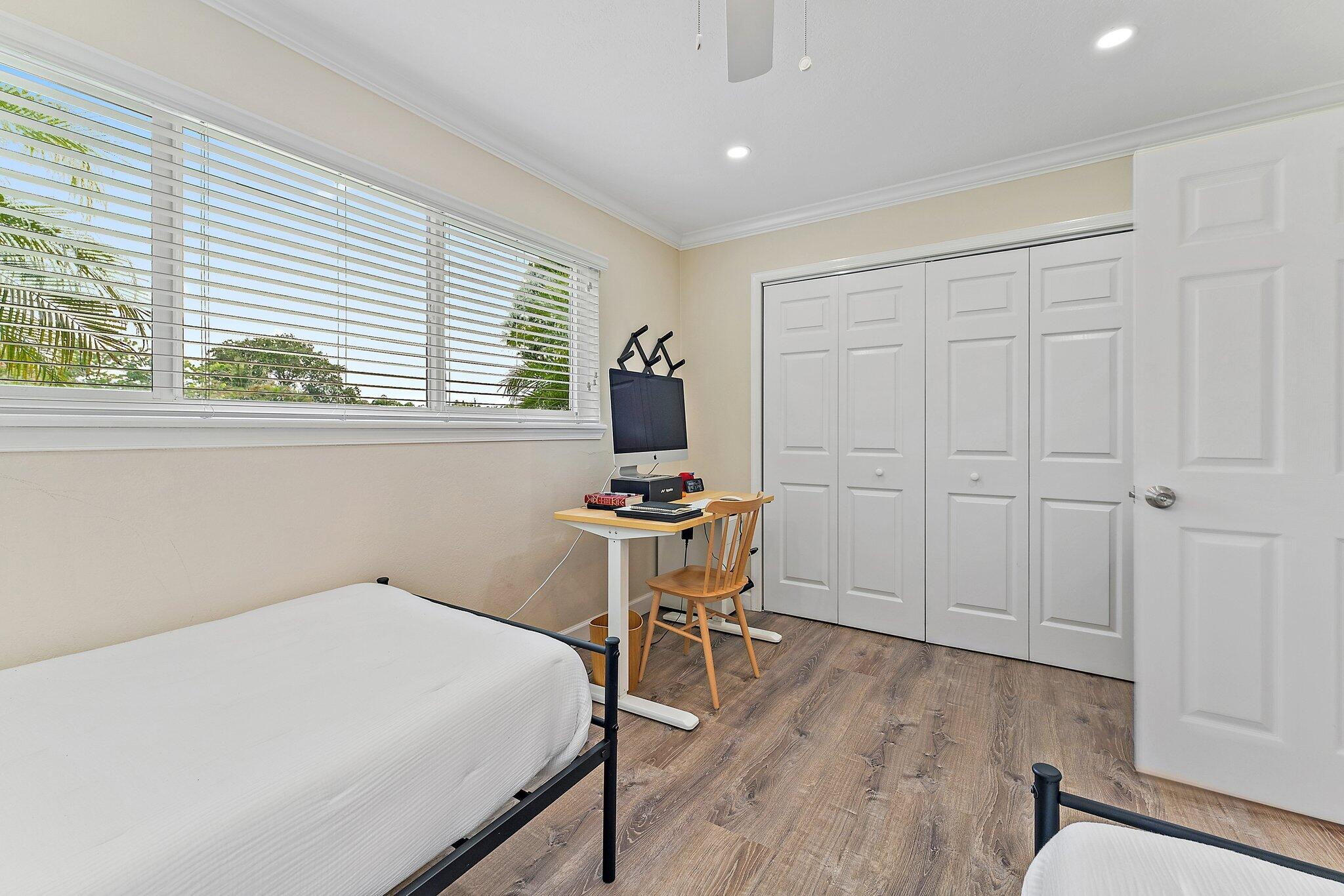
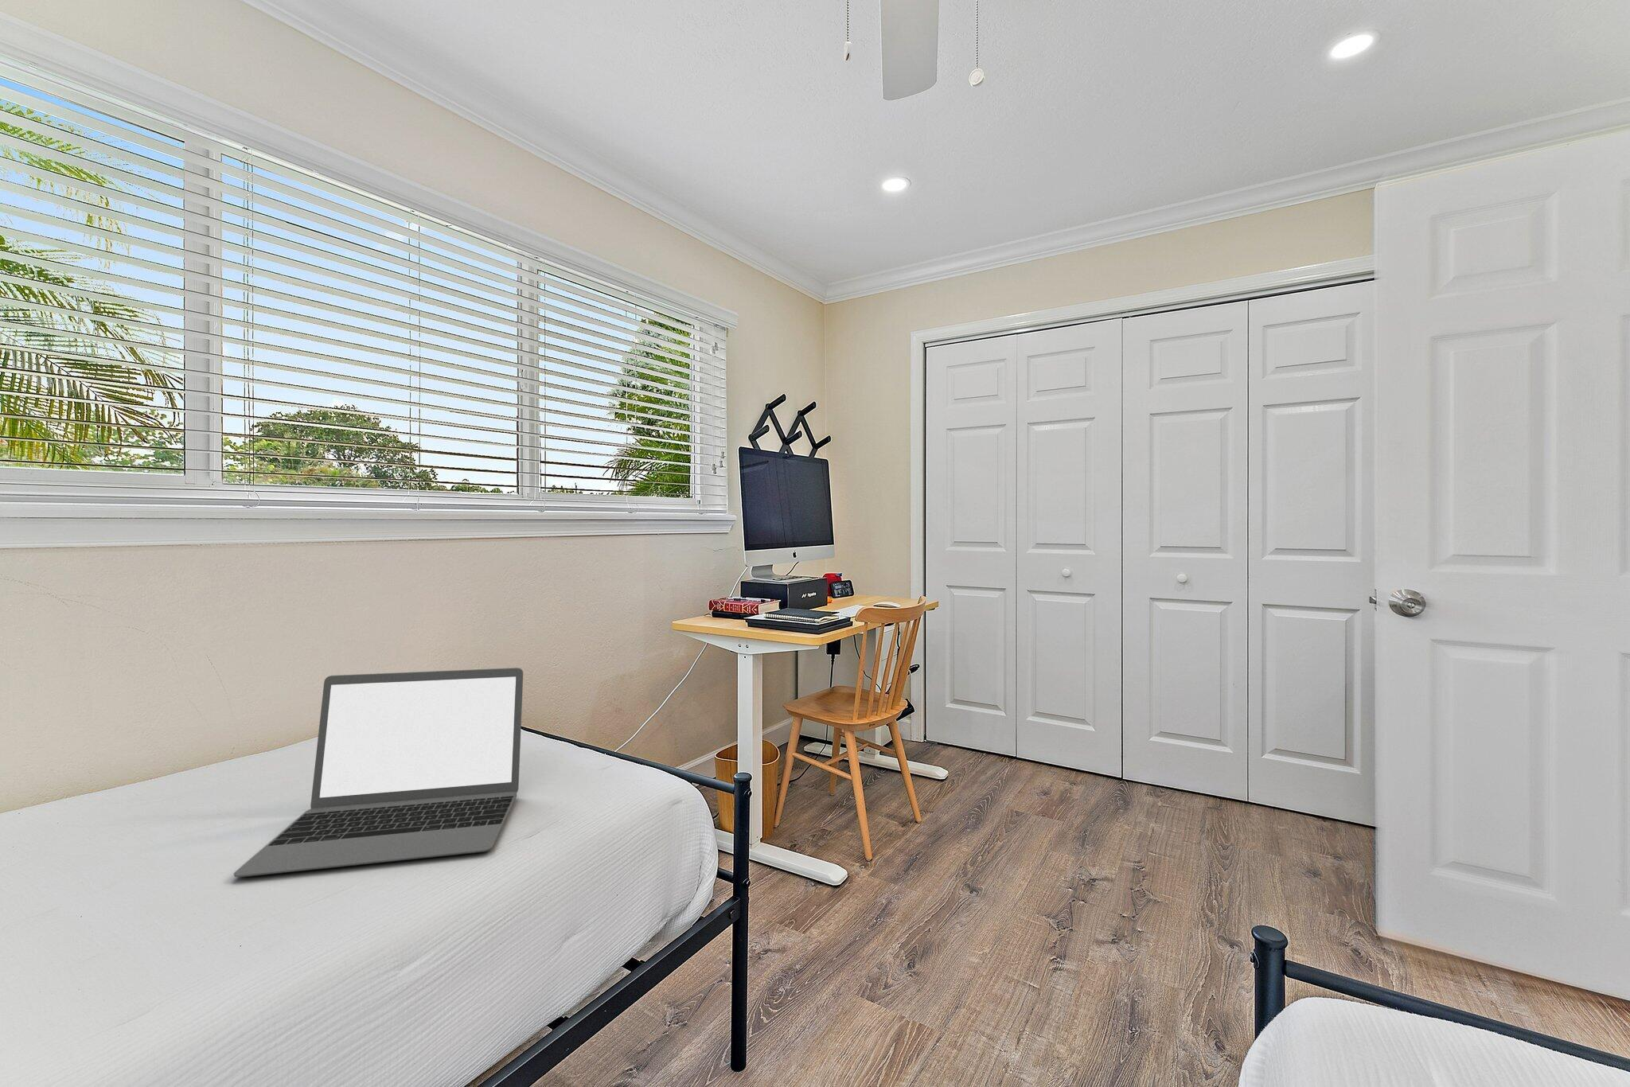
+ laptop (400, 757)
